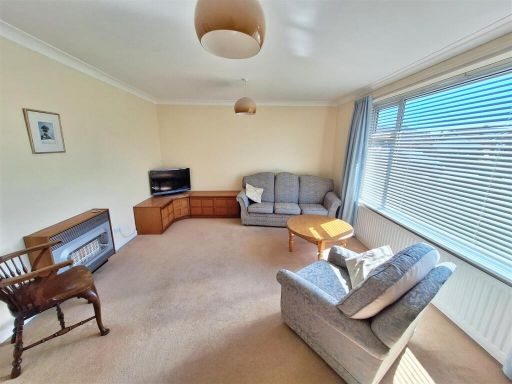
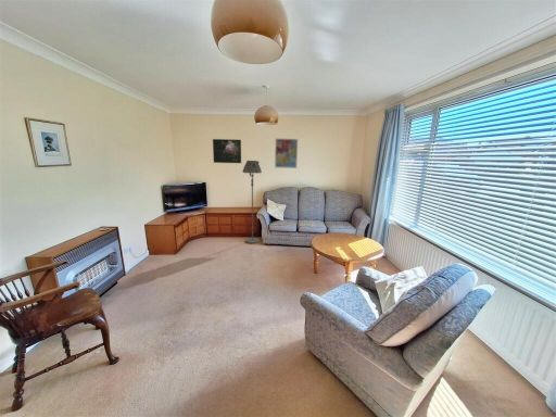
+ wall art (286, 153)
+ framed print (227, 151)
+ floor lamp (252, 202)
